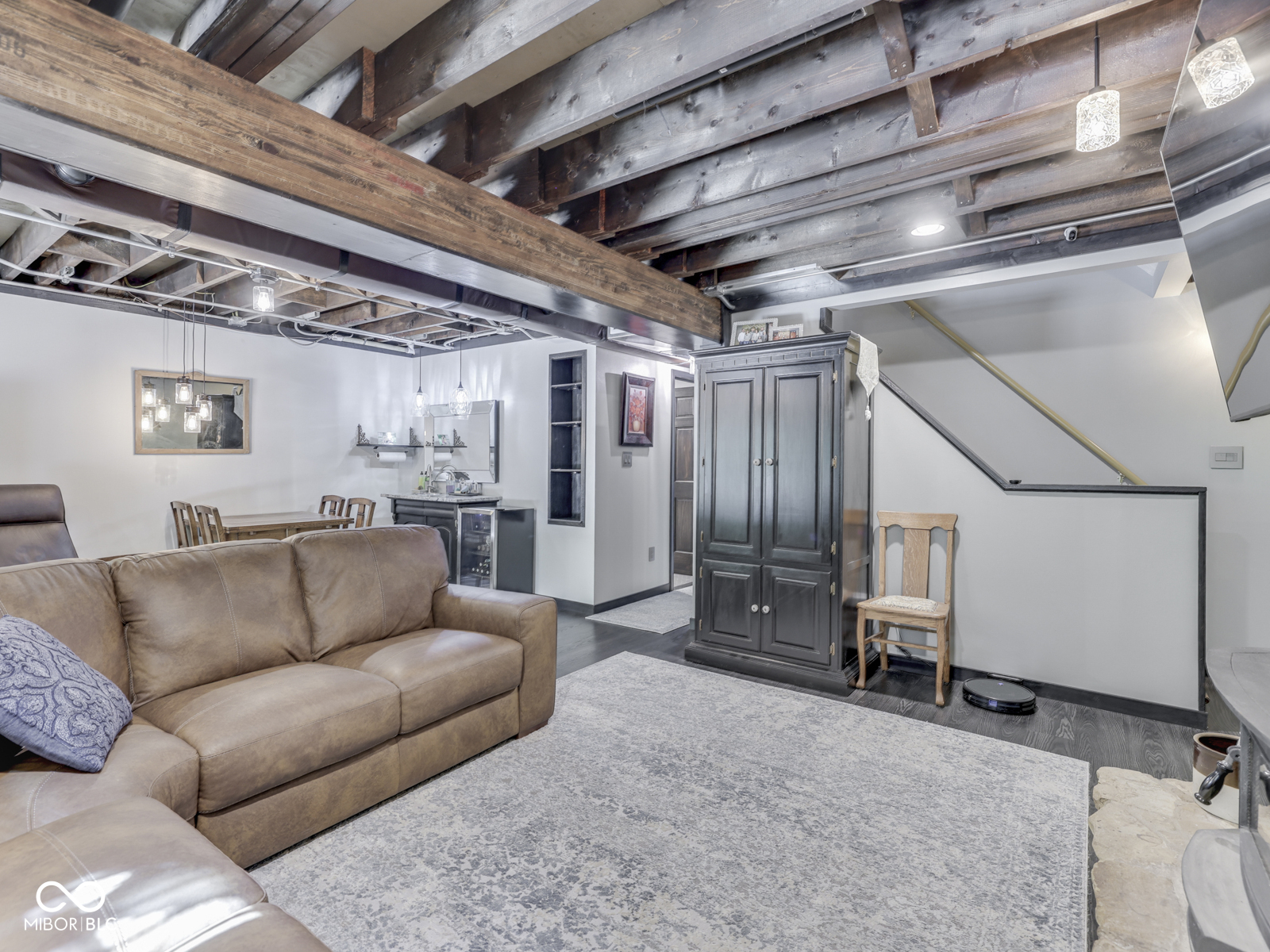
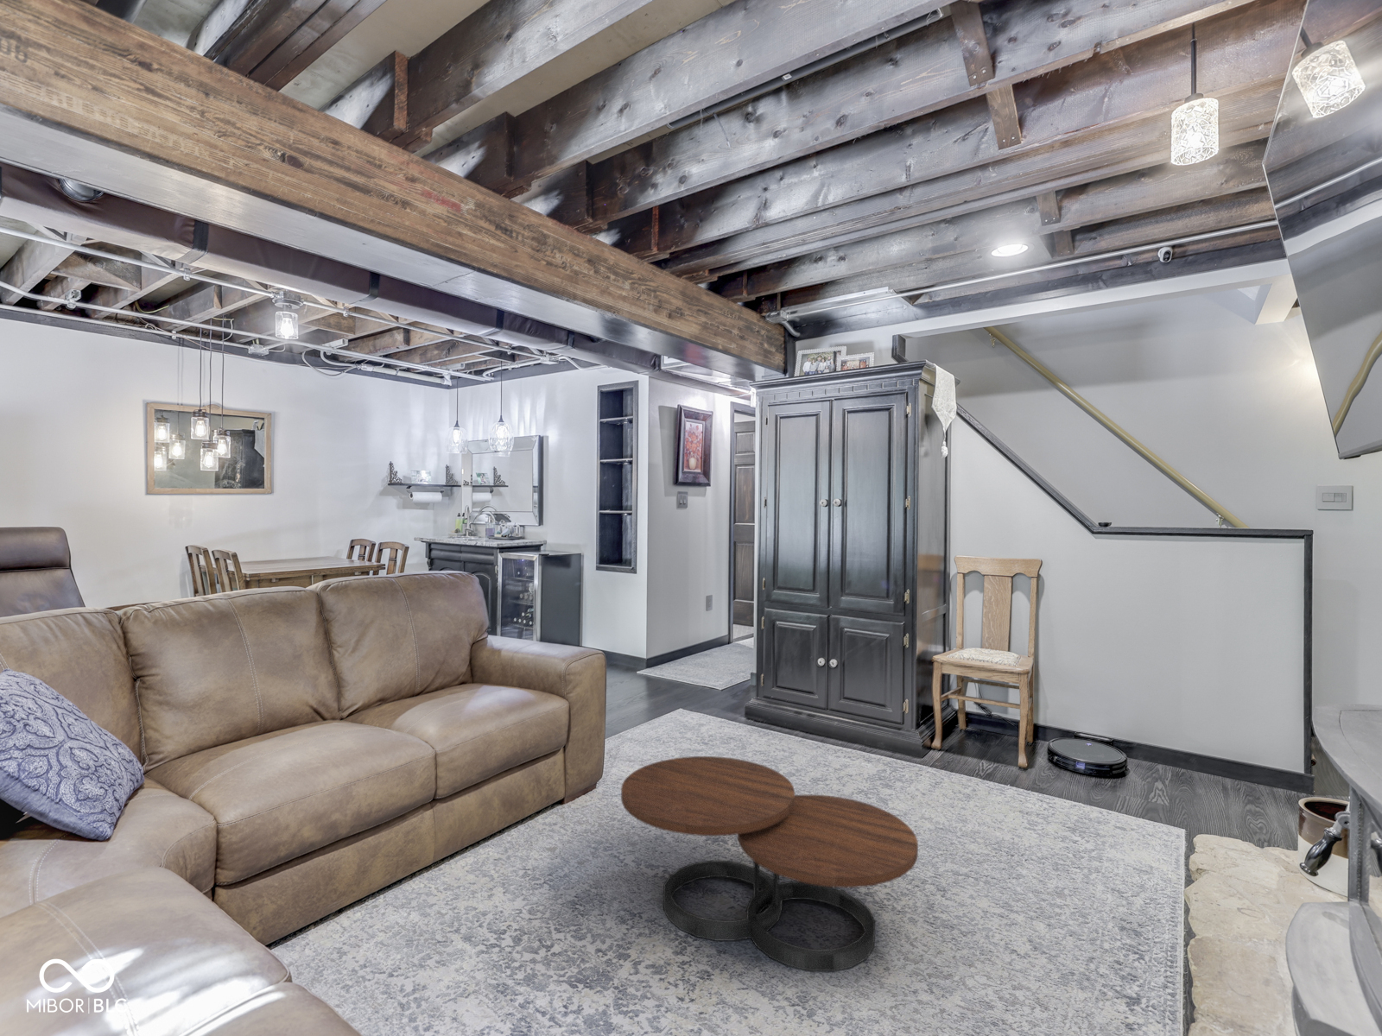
+ coffee table (761, 855)
